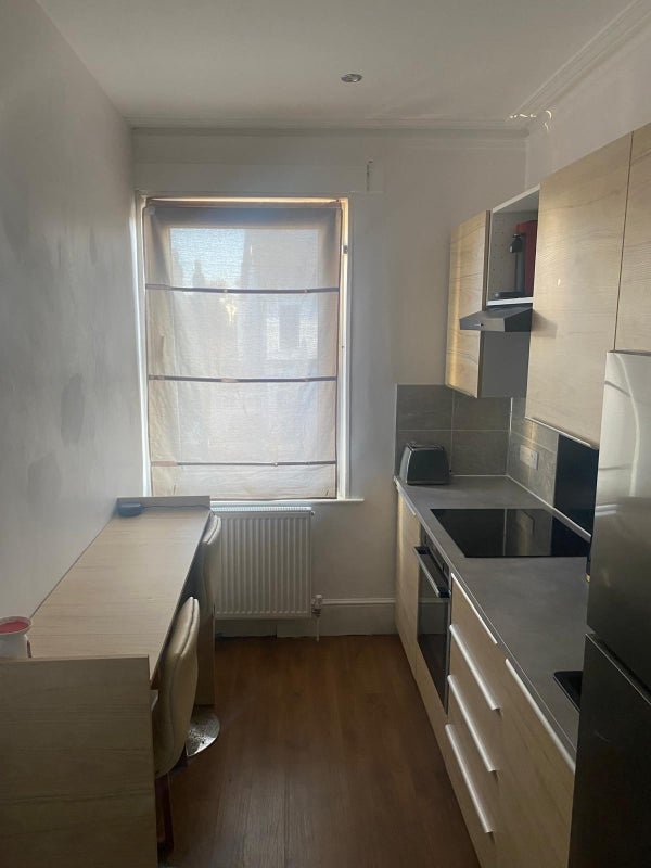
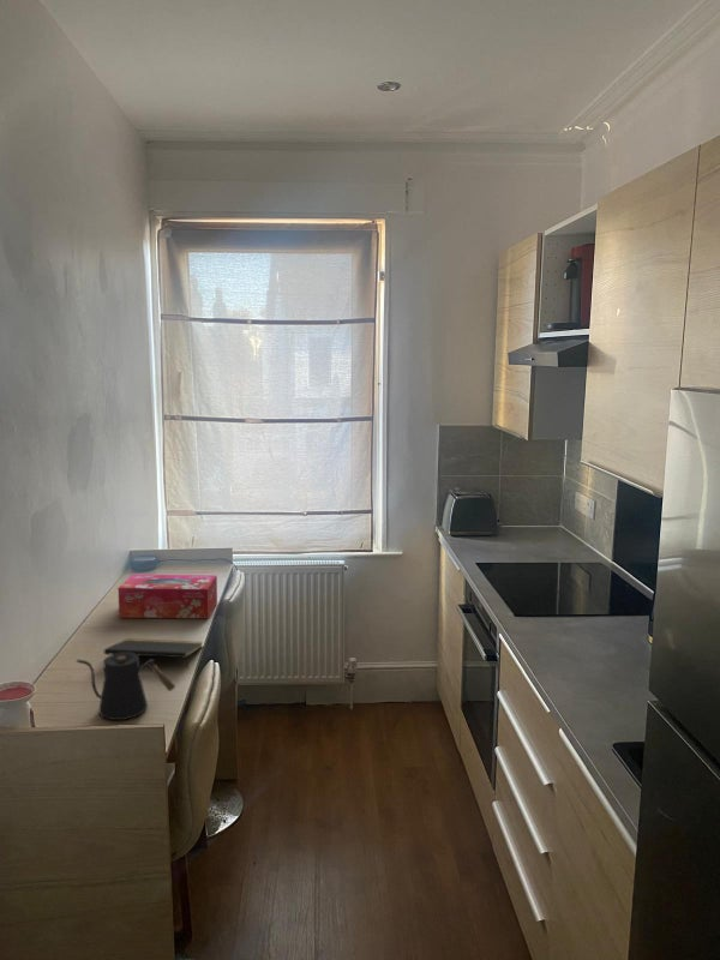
+ notepad (155, 647)
+ tissue box (169, 595)
+ kettle (125, 683)
